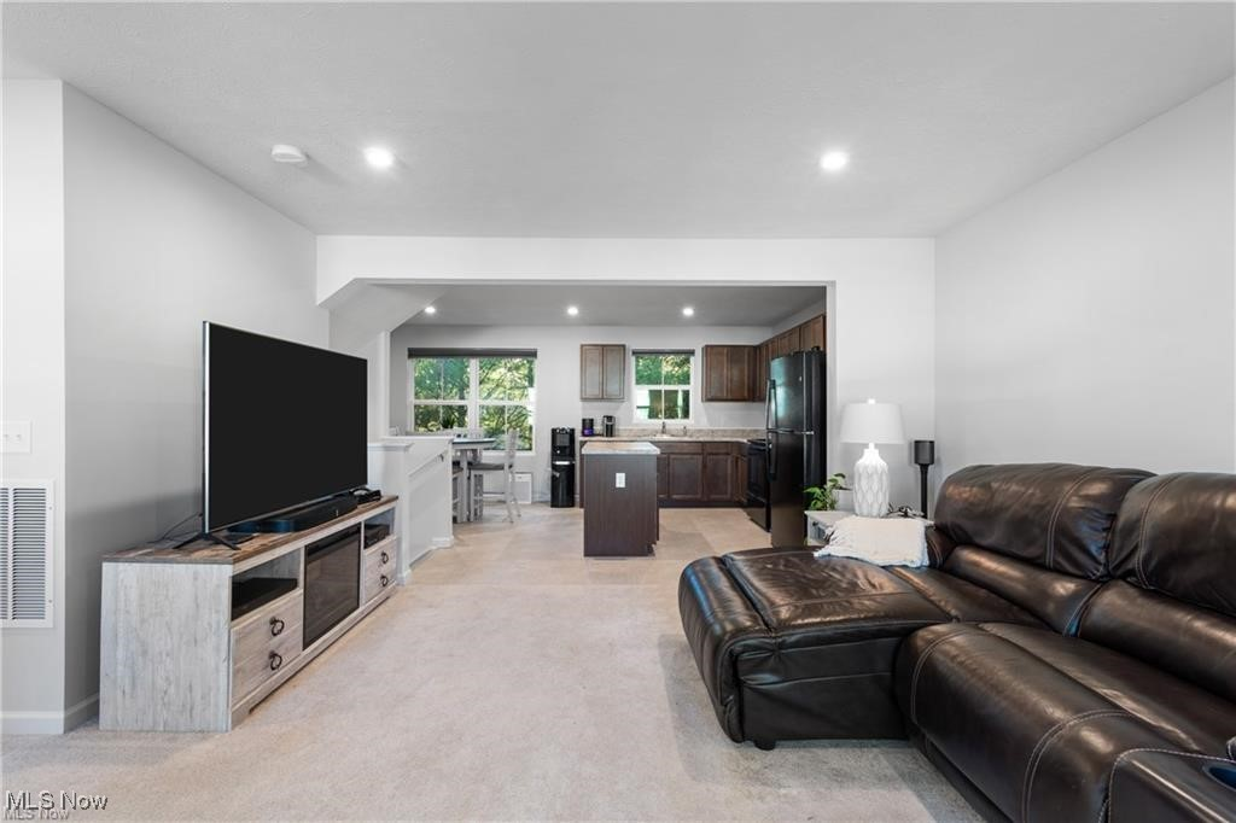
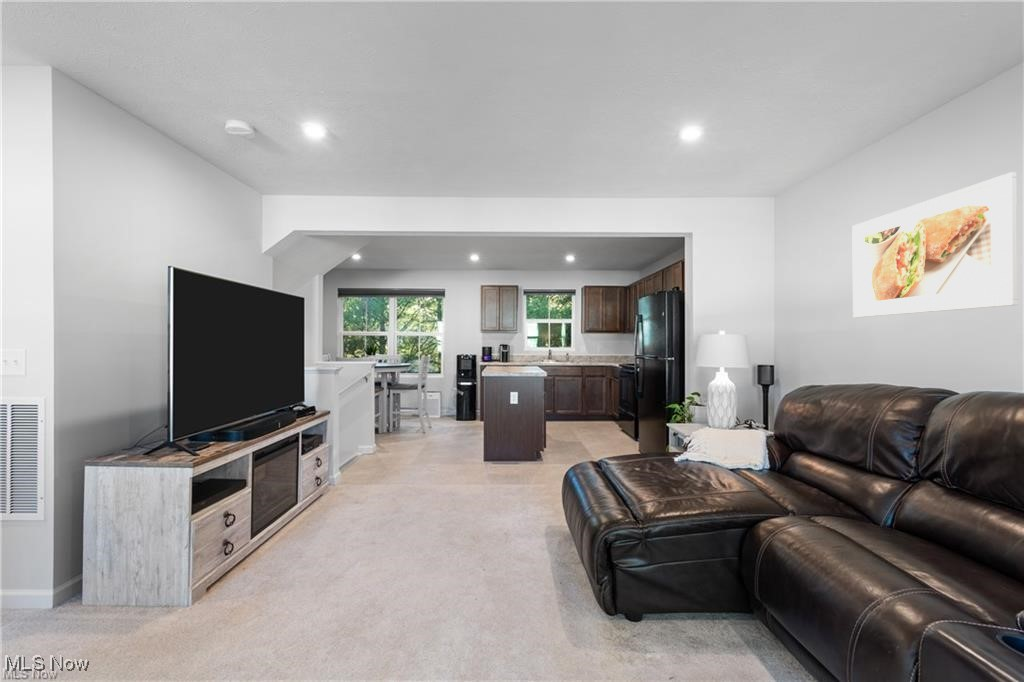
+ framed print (919, 258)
